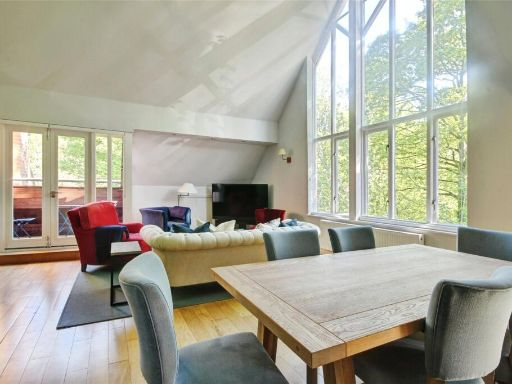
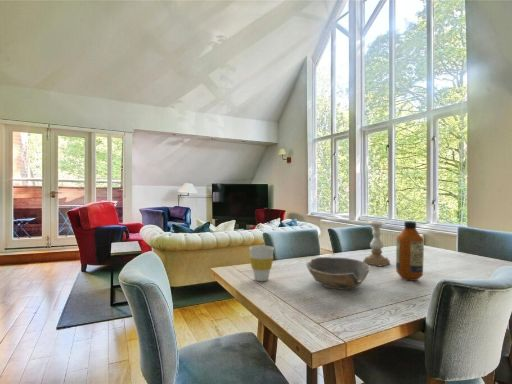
+ bowl (337, 273)
+ candle holder (376, 242)
+ cup (261, 263)
+ bottle (409, 250)
